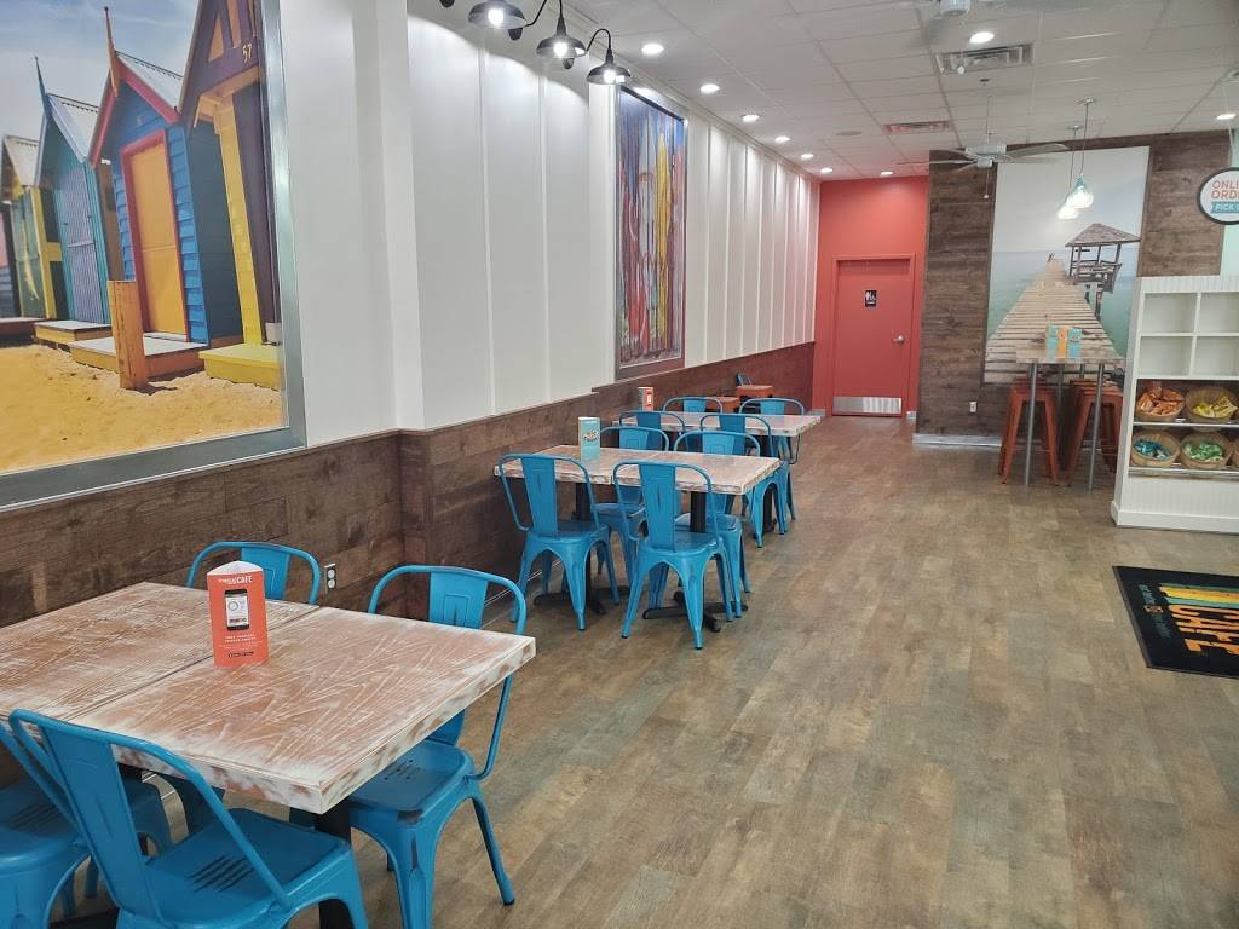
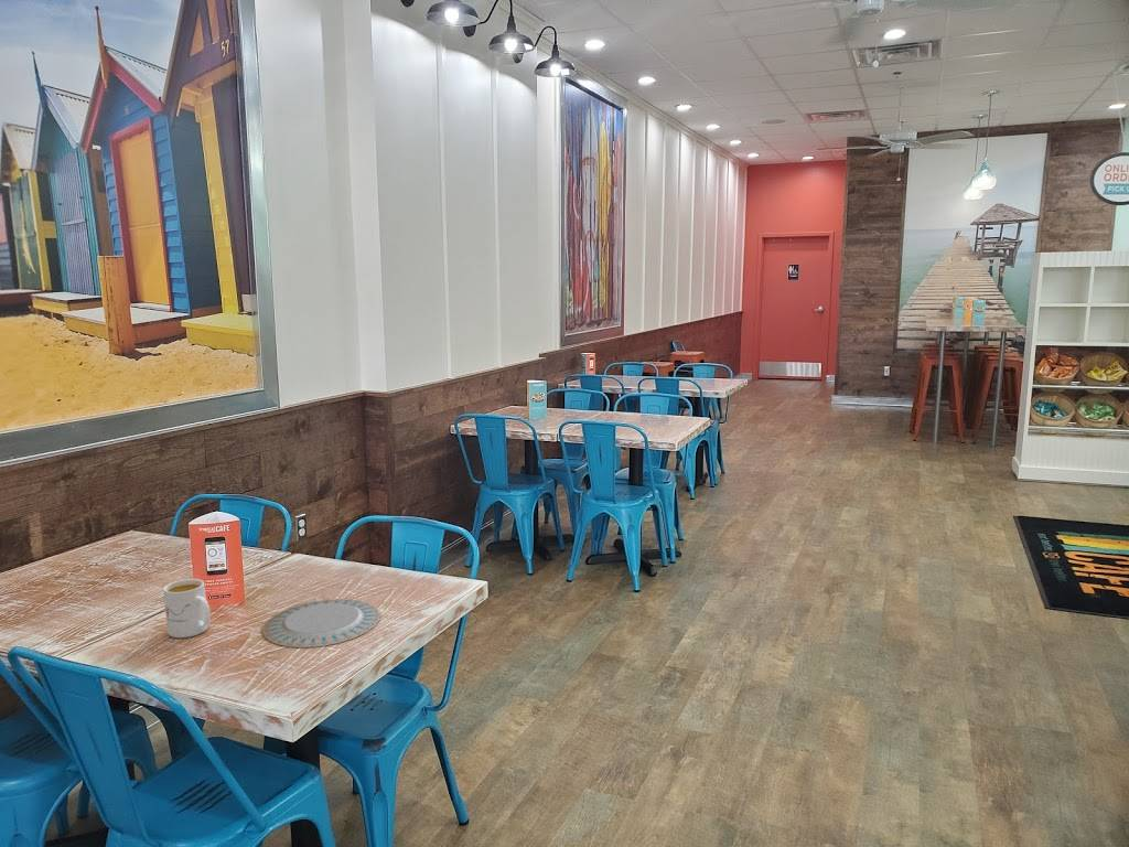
+ mug (191, 609)
+ chinaware (322, 619)
